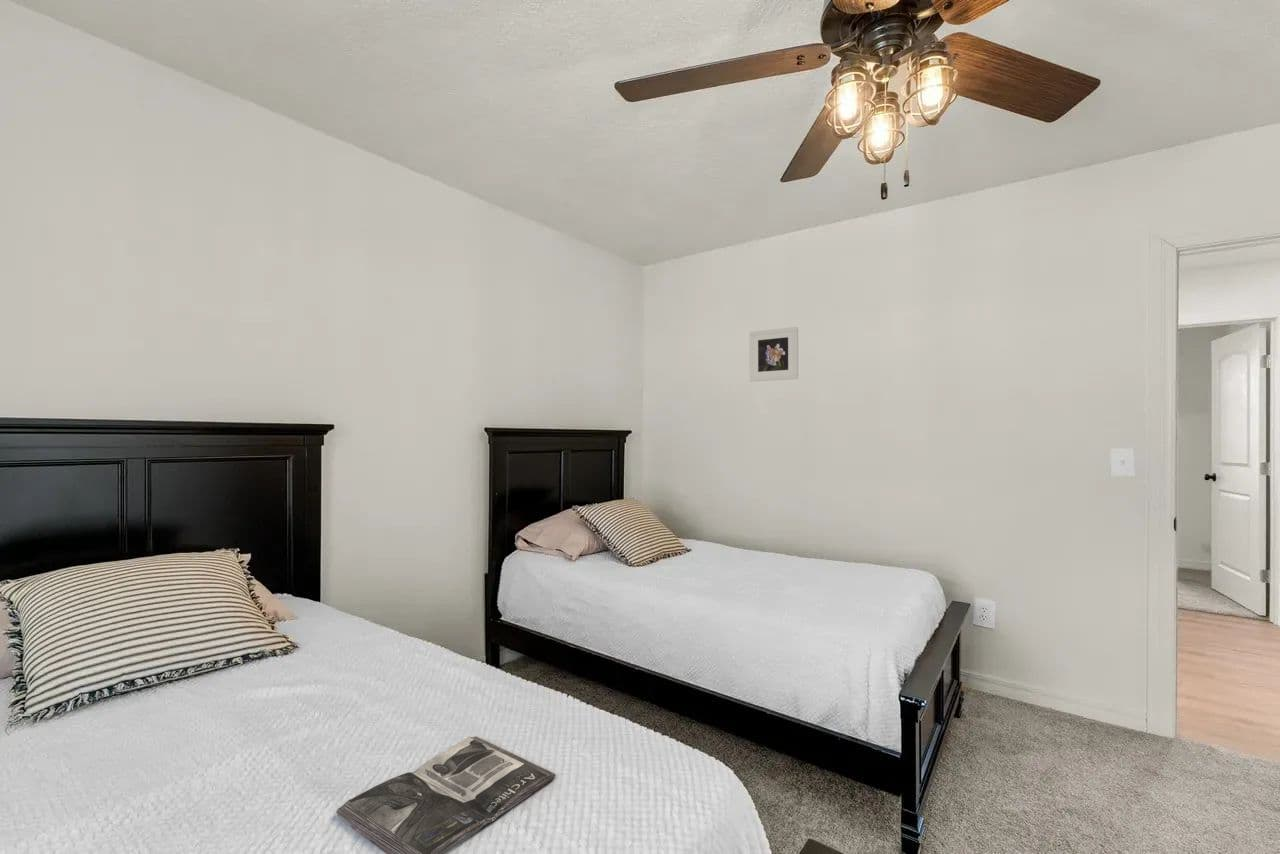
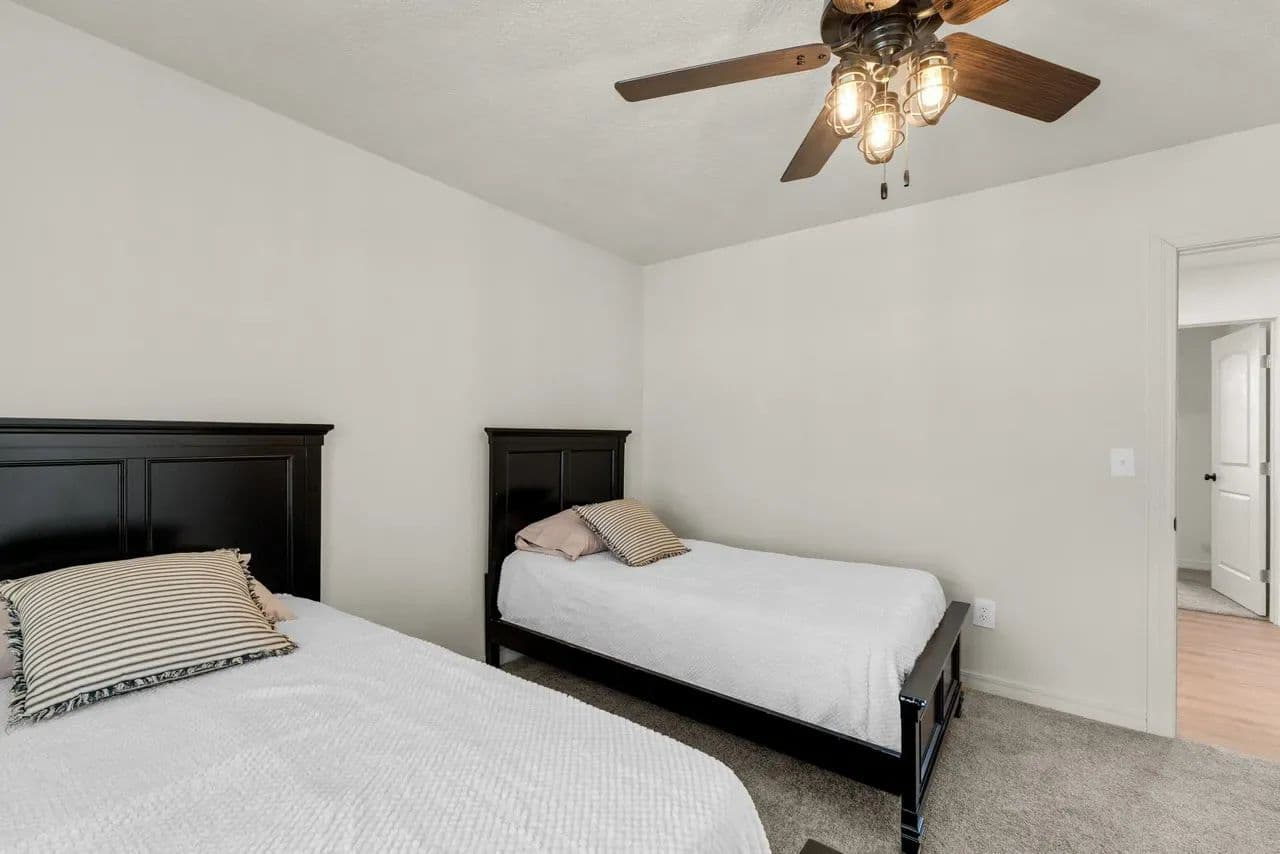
- magazine (451, 791)
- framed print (773, 354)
